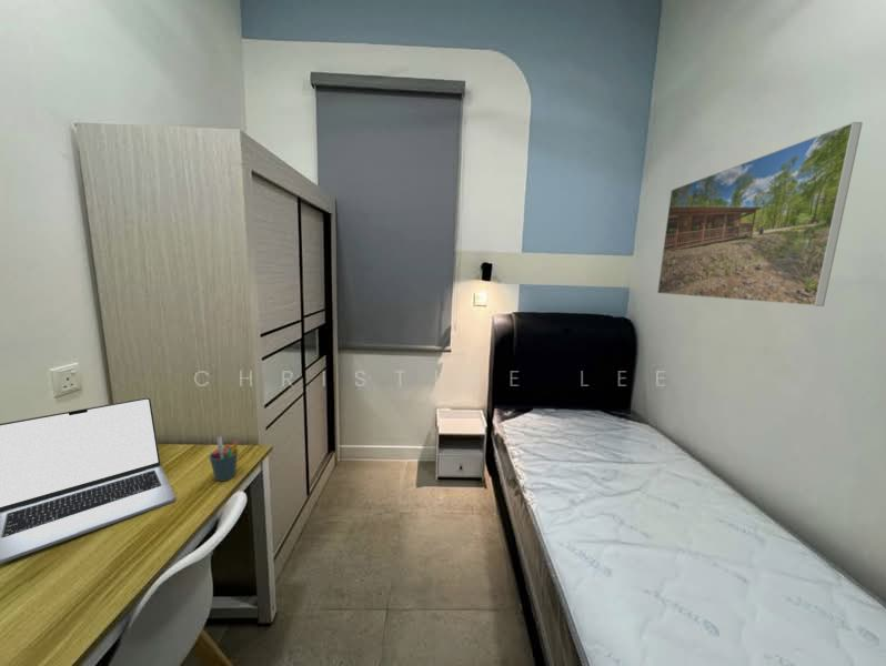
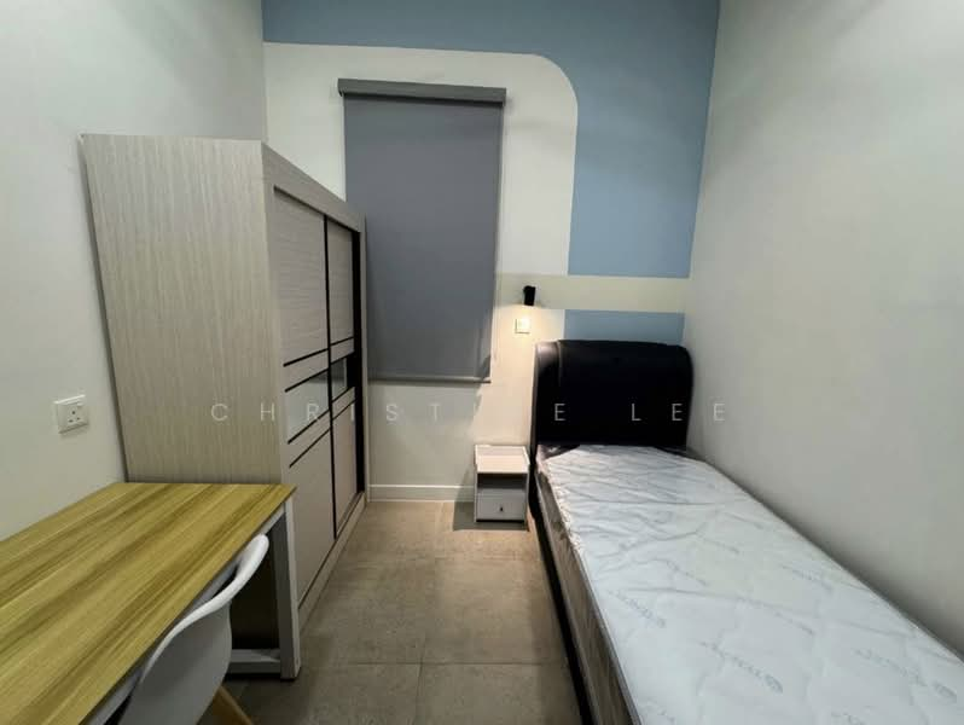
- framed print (728, 233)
- laptop (84, 465)
- pen holder (224, 458)
